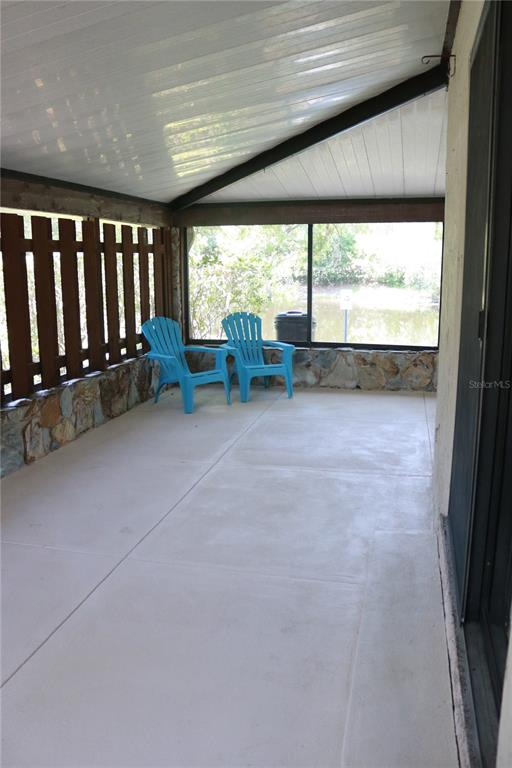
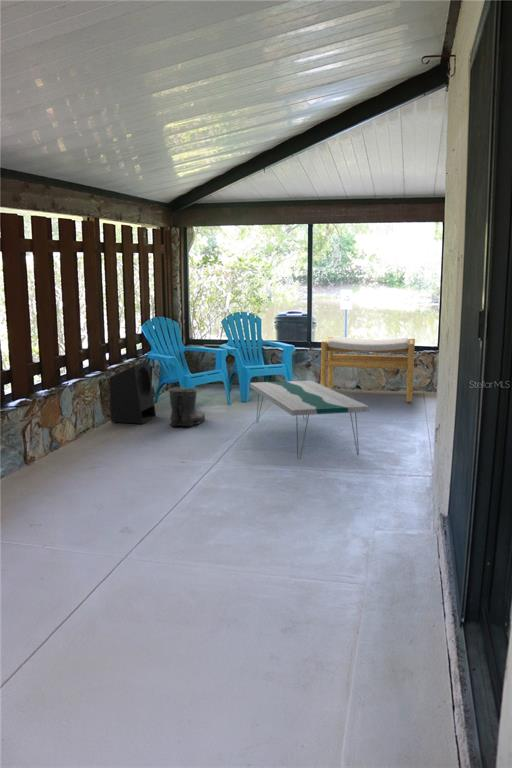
+ coffee table (303, 415)
+ boots (187, 404)
+ footstool (368, 367)
+ speaker (133, 391)
